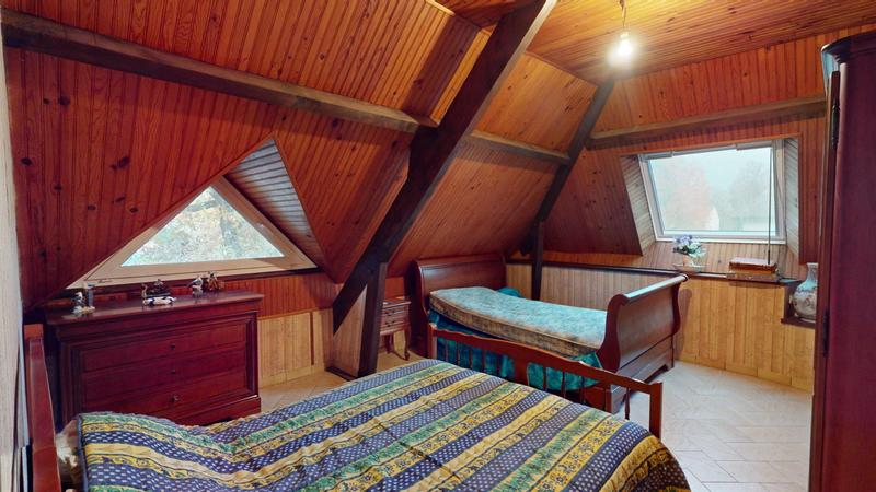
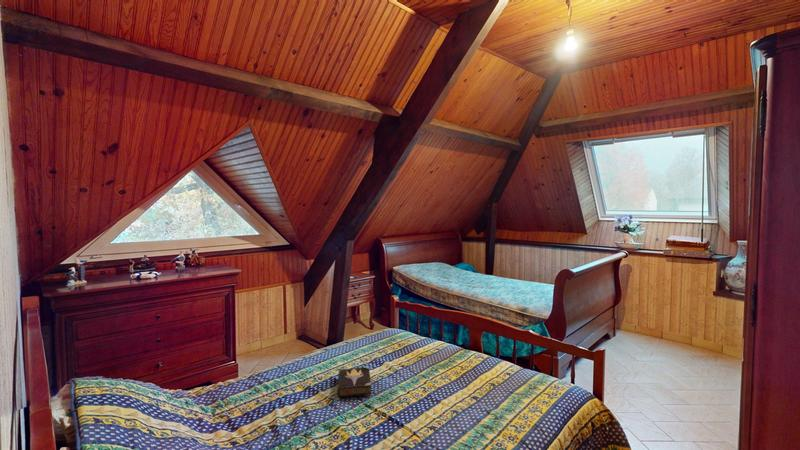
+ hardback book (354, 380)
